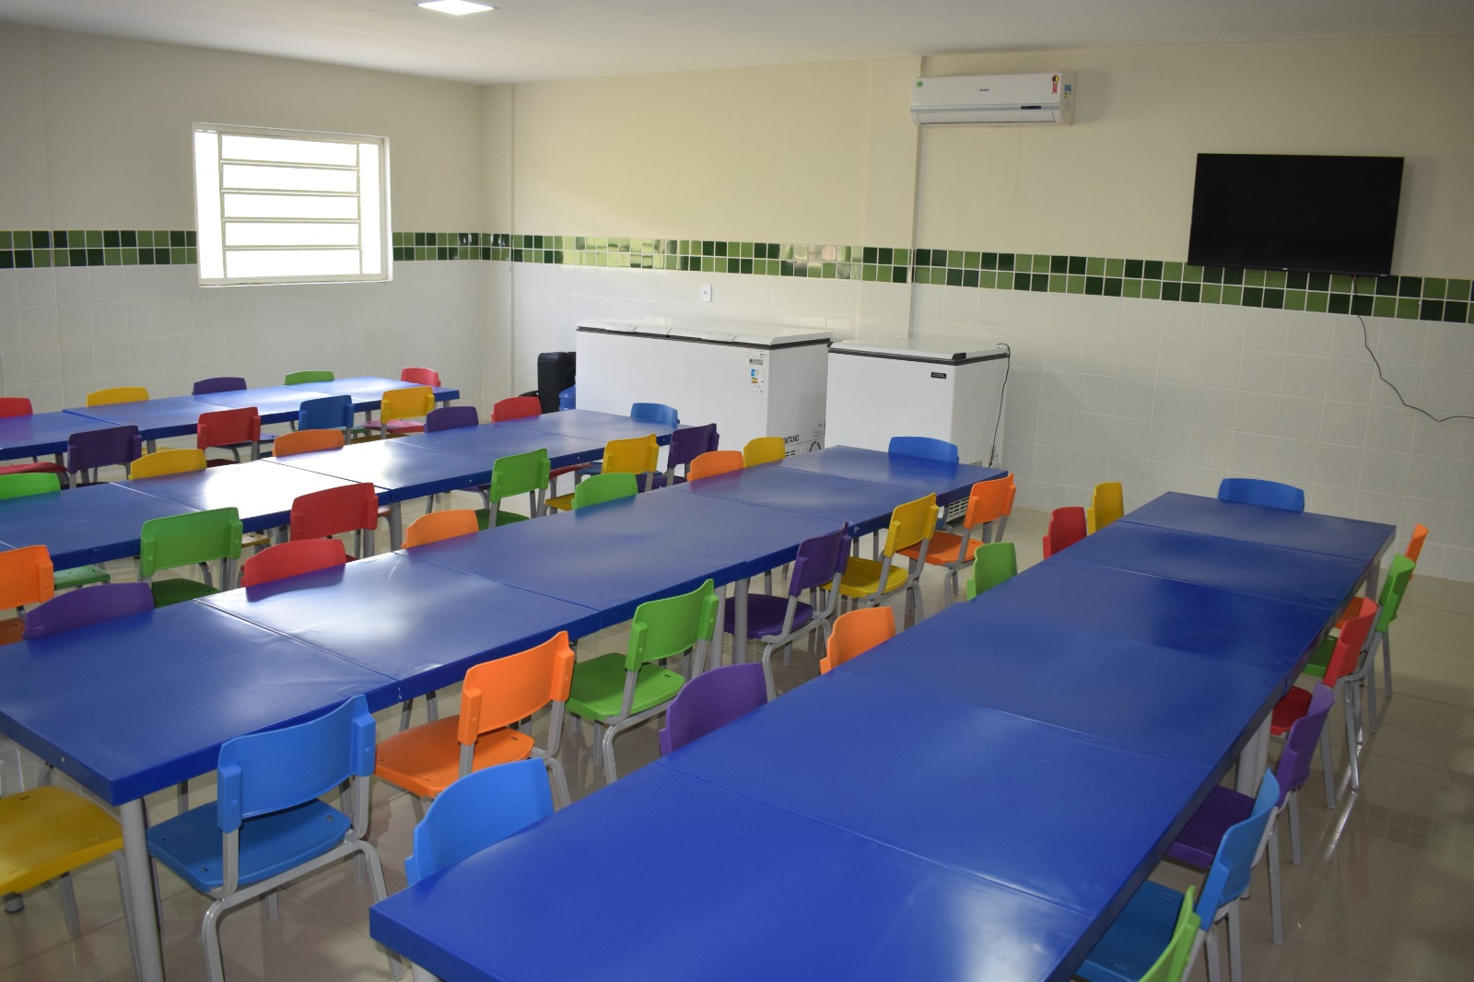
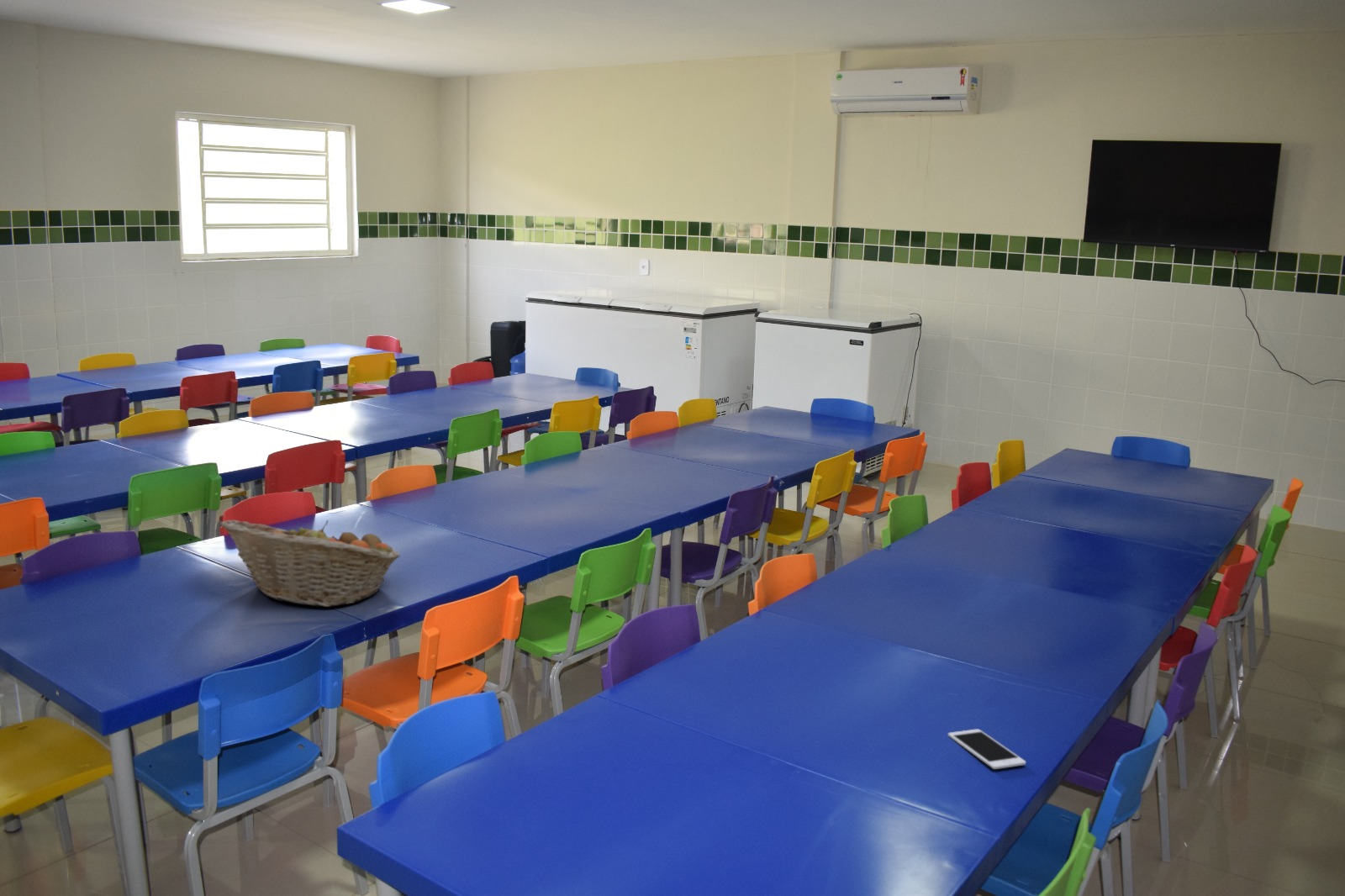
+ cell phone (985, 748)
+ fruit basket (311, 553)
